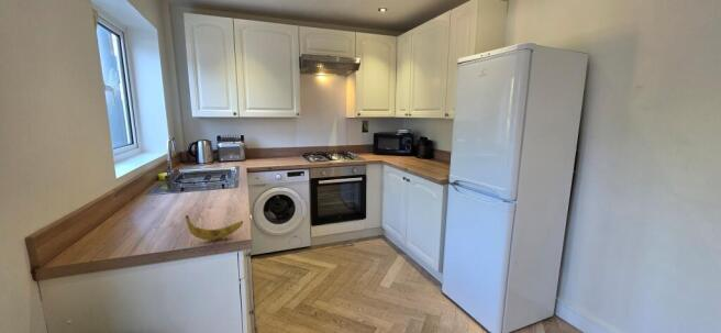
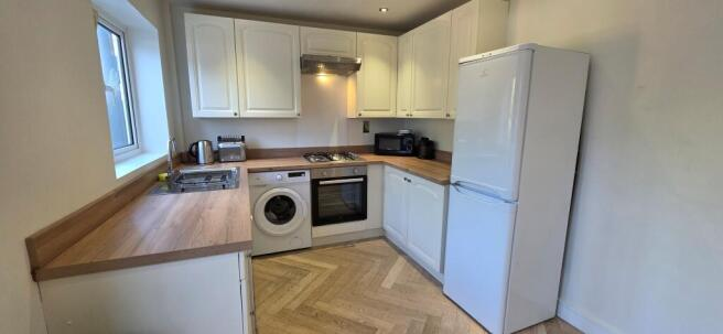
- banana (217, 229)
